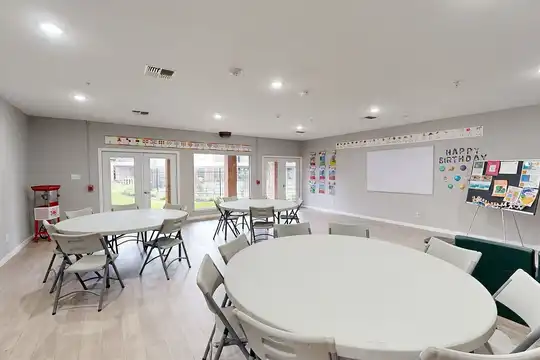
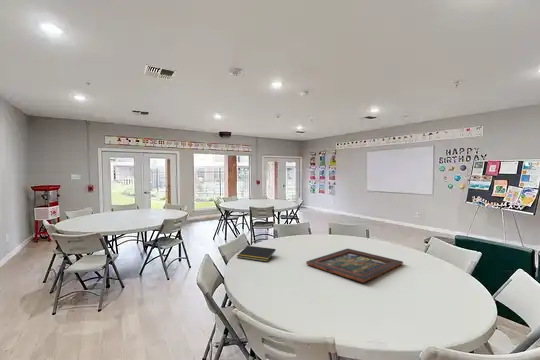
+ notepad (256, 253)
+ religious icon (354, 262)
